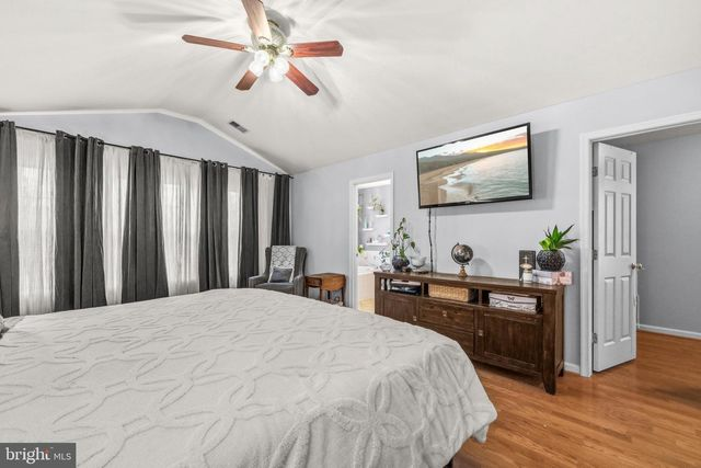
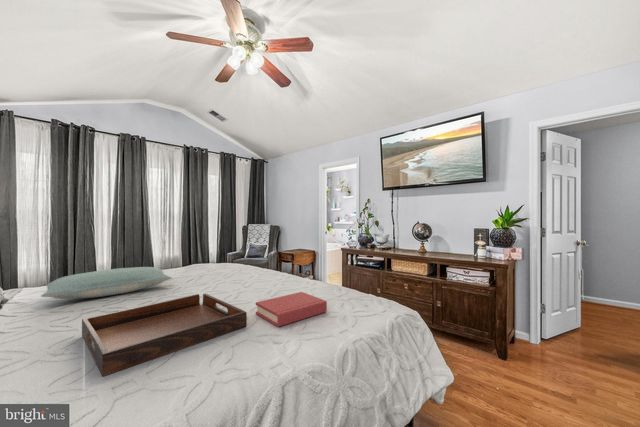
+ hardback book (291, 307)
+ pillow (112, 281)
+ serving tray (167, 323)
